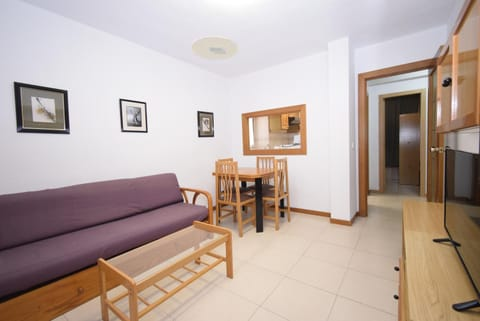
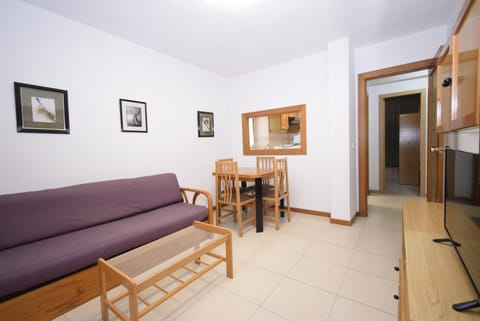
- ceiling light (214, 47)
